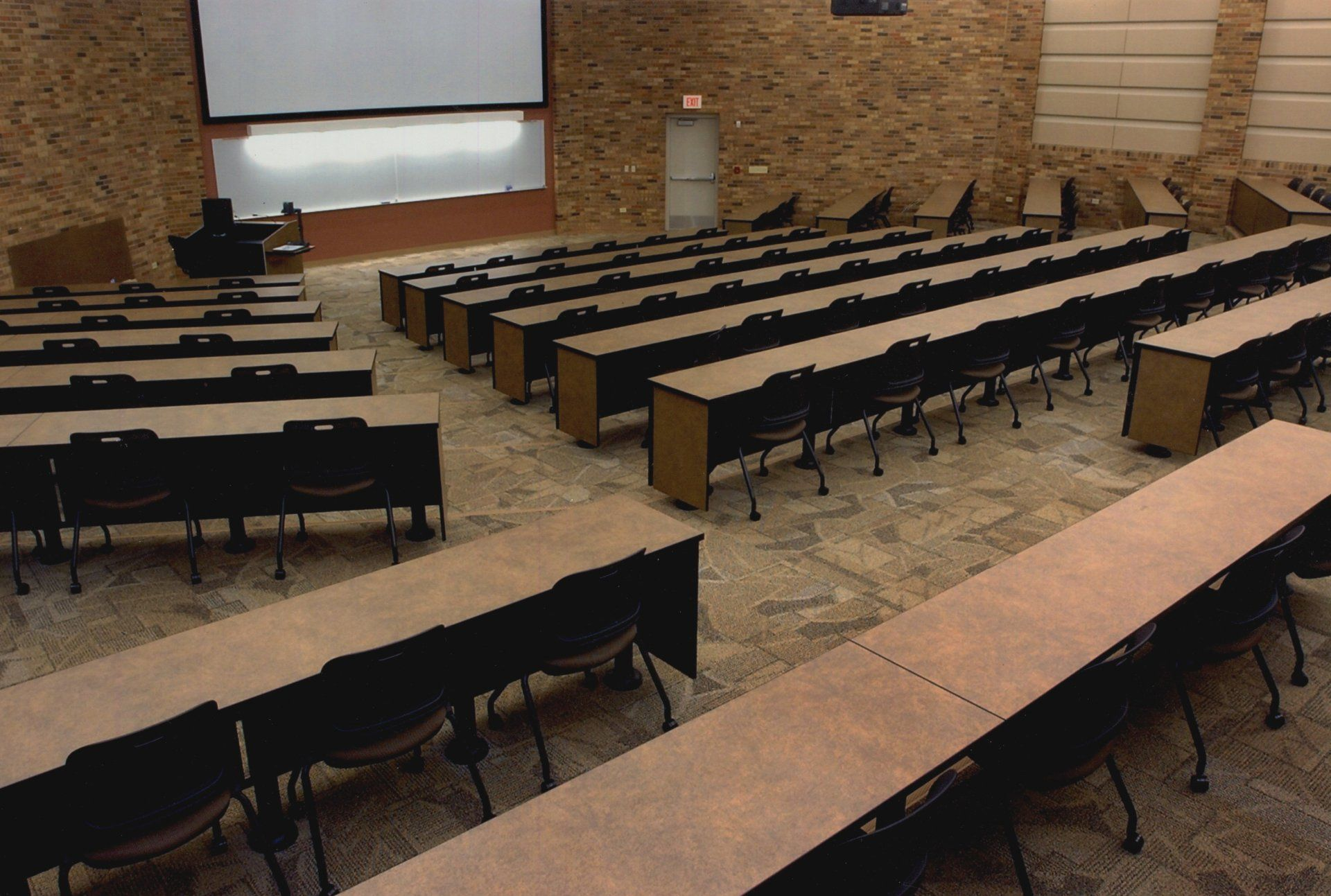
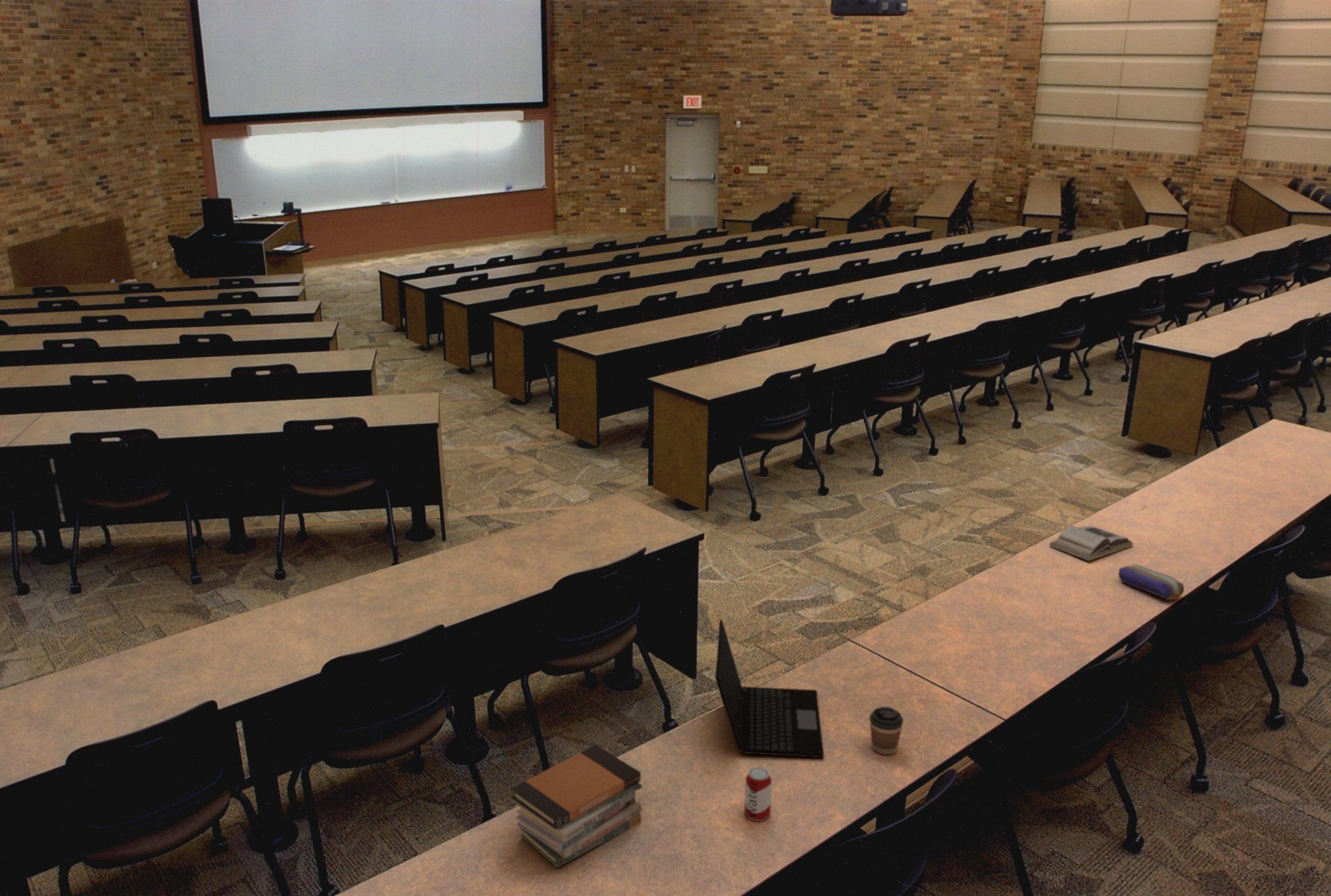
+ beverage can (758, 793)
+ book (1092, 538)
+ book stack (577, 805)
+ pencil case (1150, 581)
+ laptop (769, 687)
+ coffee cup (885, 728)
